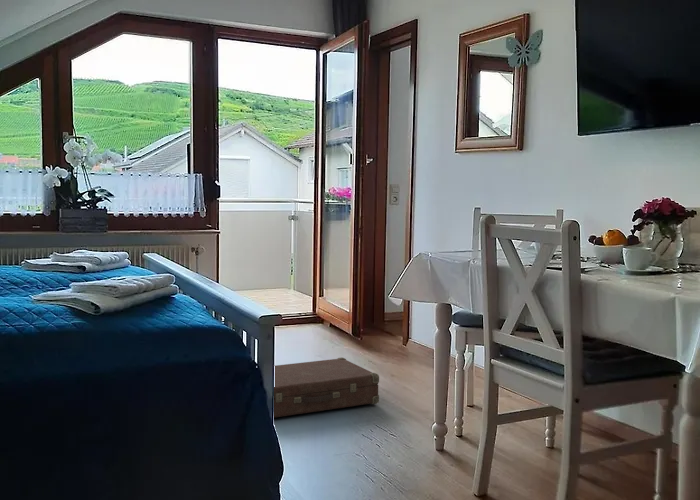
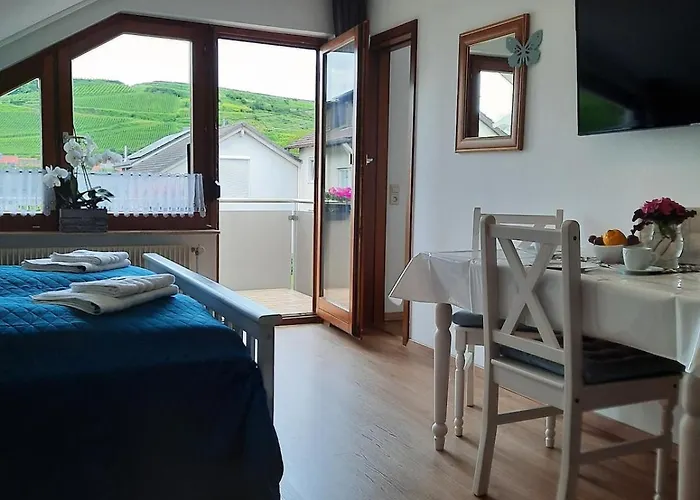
- suitcase (301, 387)
